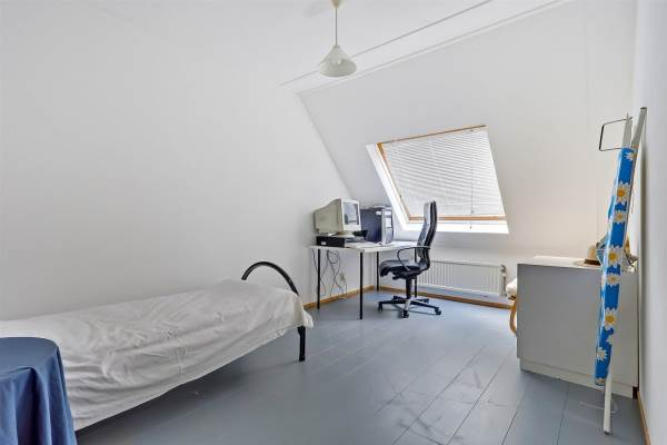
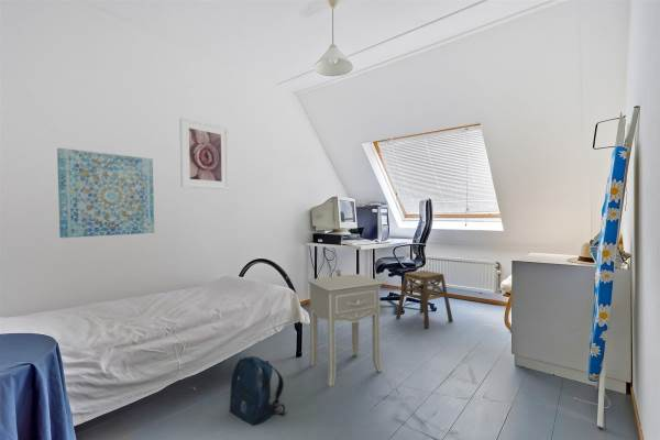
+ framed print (206, 155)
+ stool (424, 296)
+ wall art (110, 195)
+ nightstand (345, 320)
+ backpack (257, 381)
